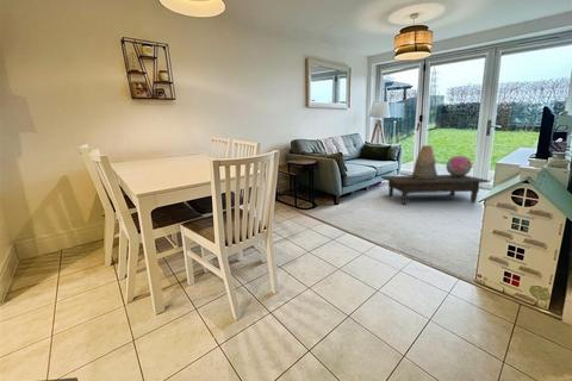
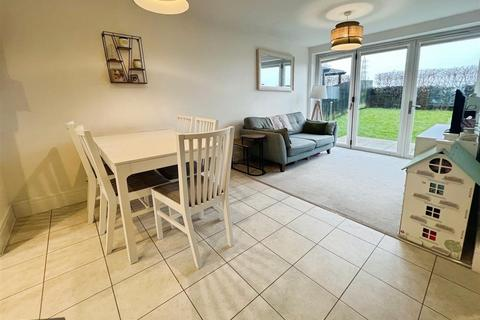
- coffee table (430, 188)
- decorative globe (458, 165)
- decorative urn (425, 161)
